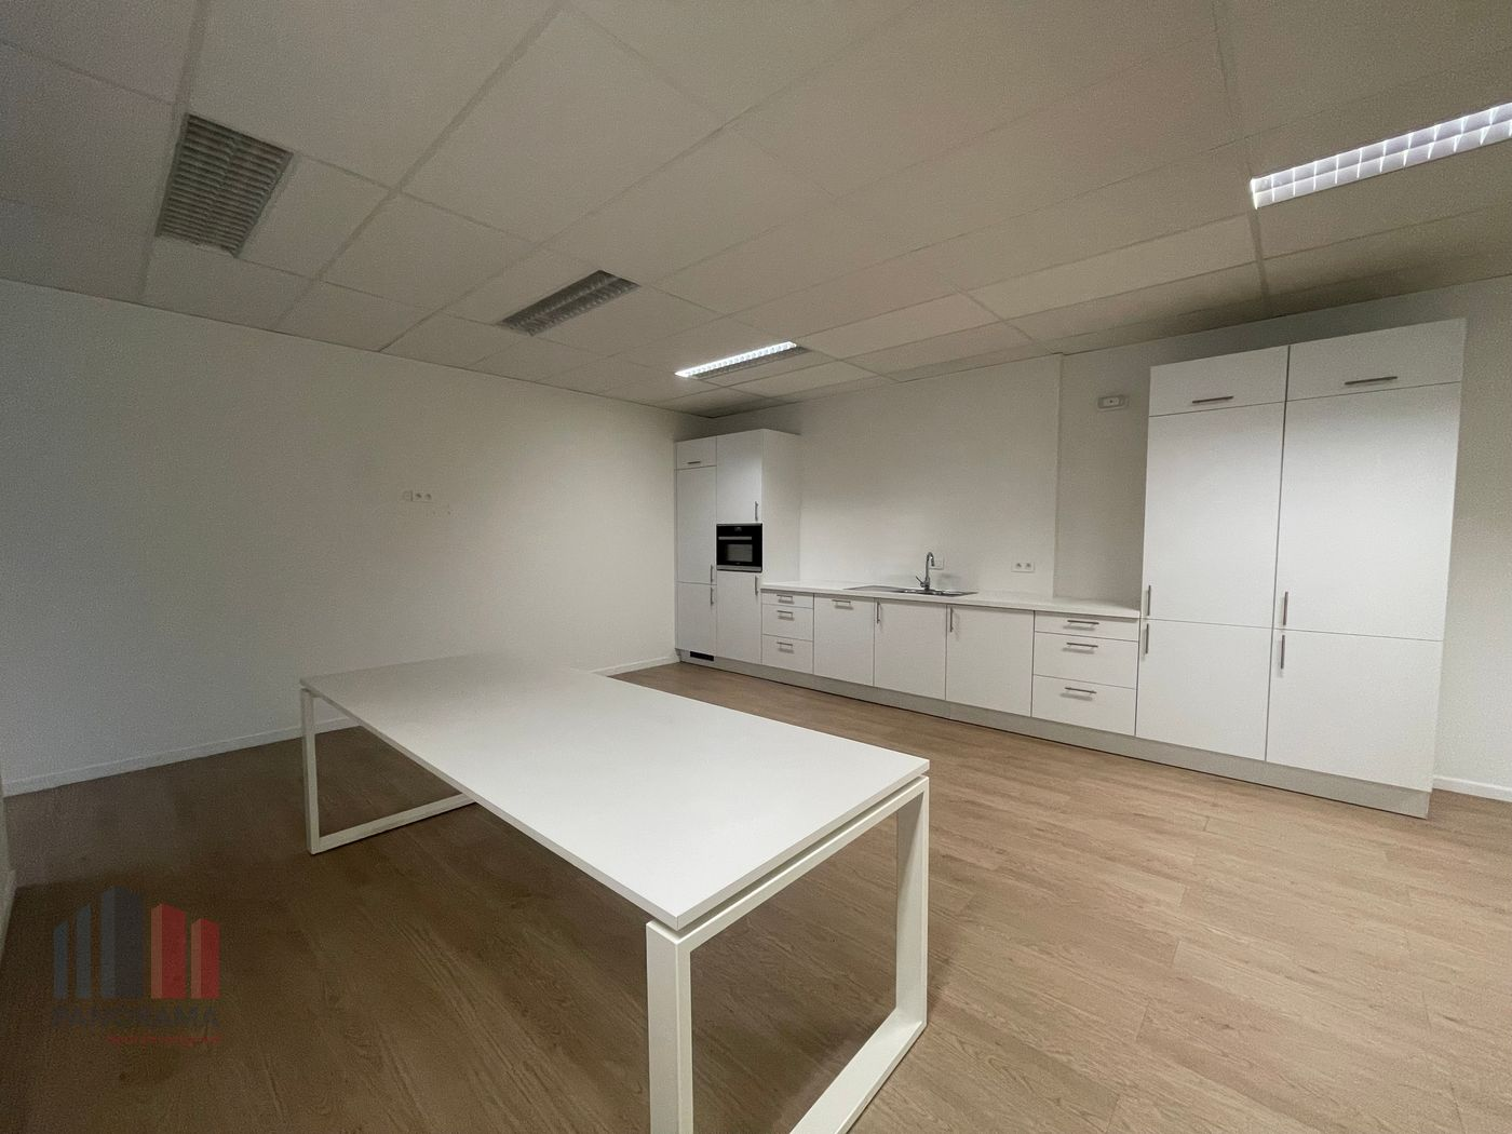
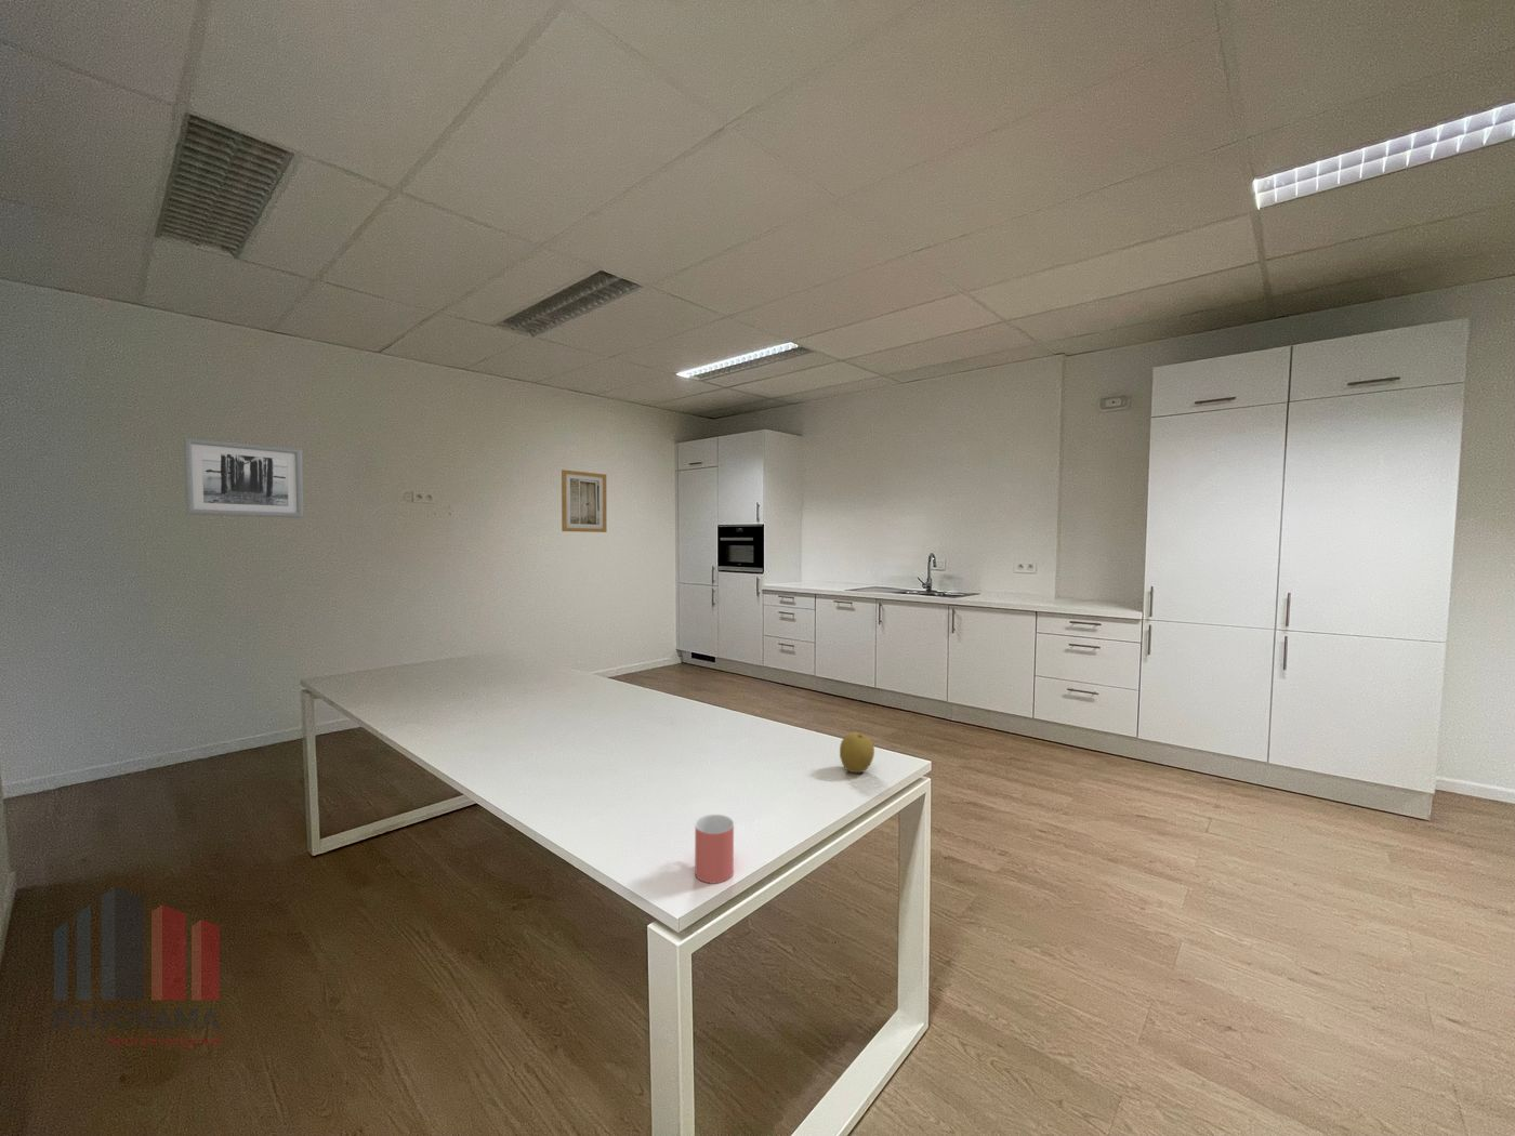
+ wall art (585, 502)
+ fruit (857, 752)
+ cup (715, 842)
+ wall art (247, 480)
